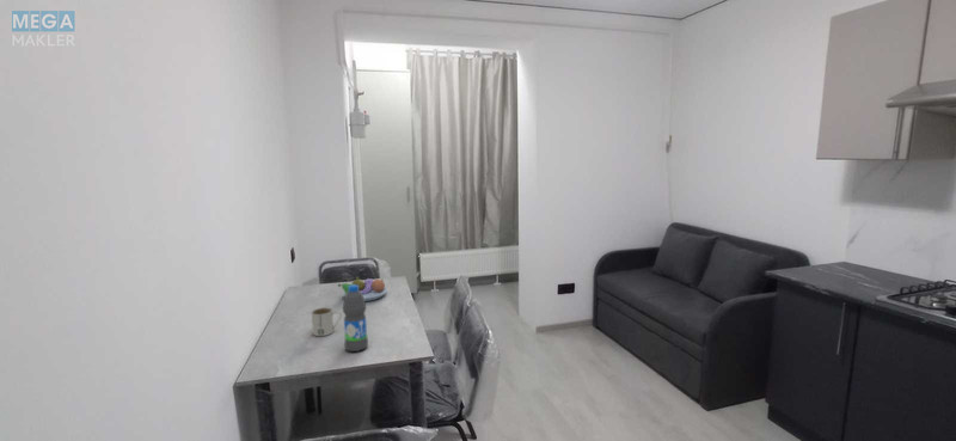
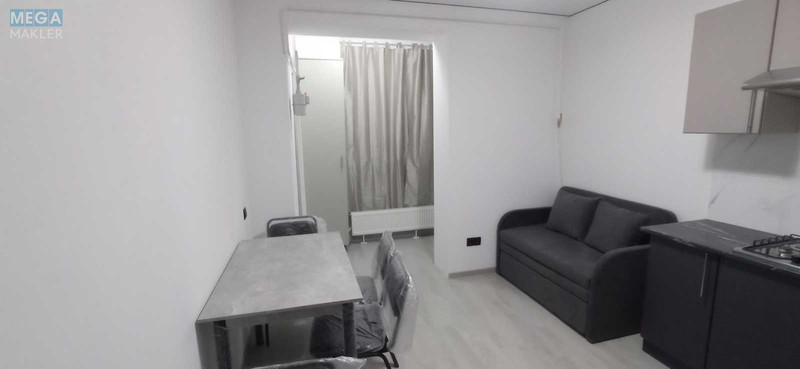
- mug (326, 320)
- fruit bowl (363, 287)
- water bottle (355, 317)
